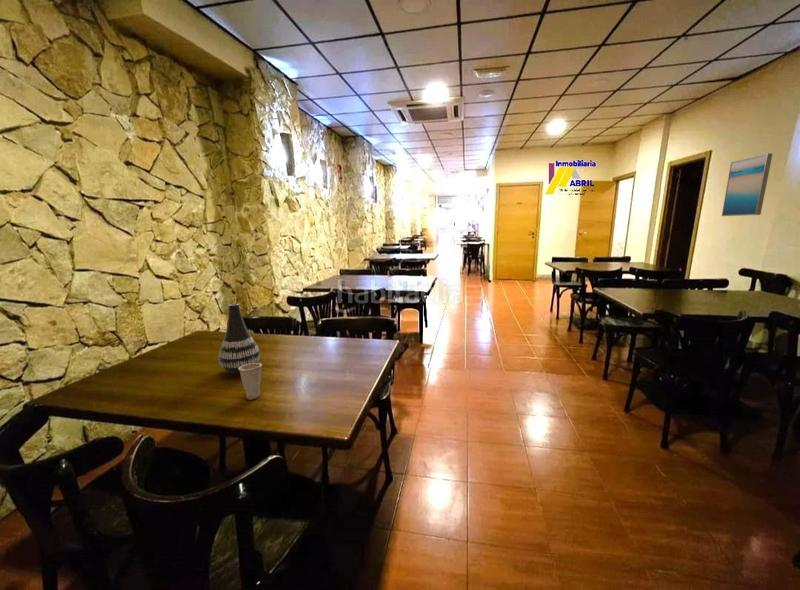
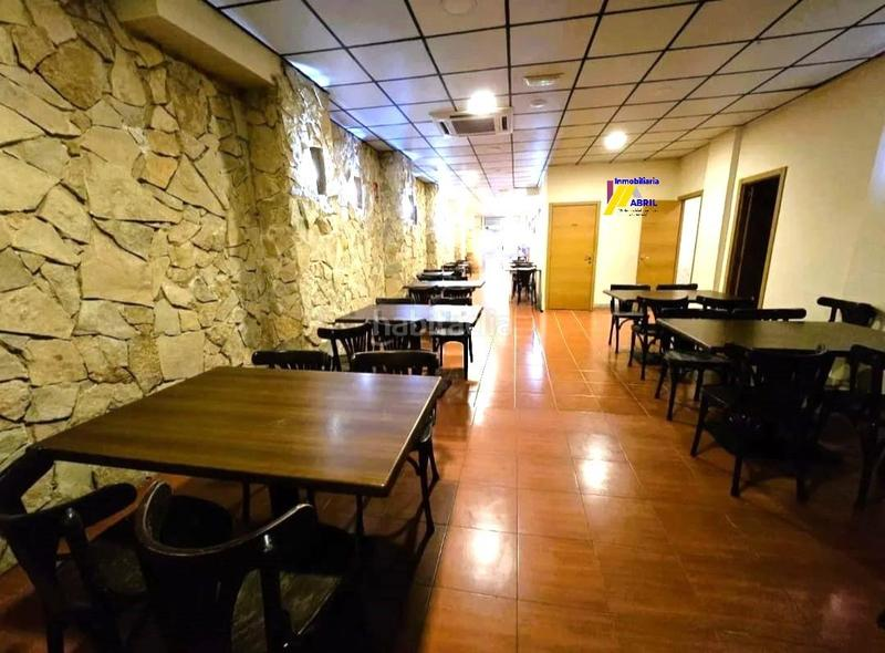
- cup (251, 380)
- vase (237, 338)
- wall art (745, 187)
